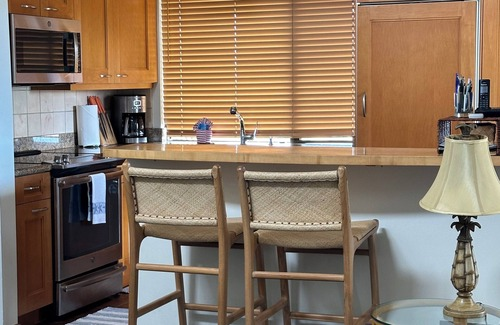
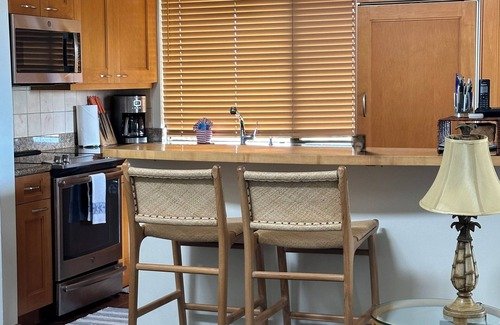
+ mug (357, 143)
